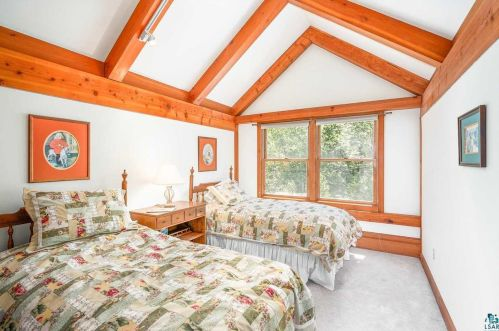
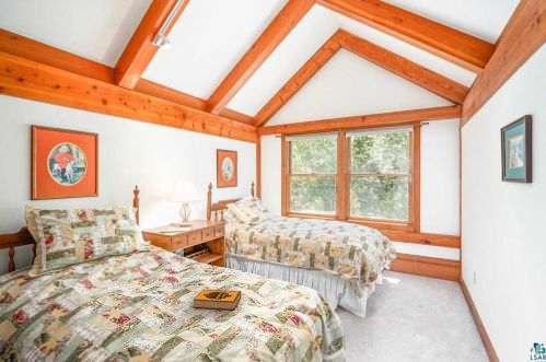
+ hardback book (218, 297)
